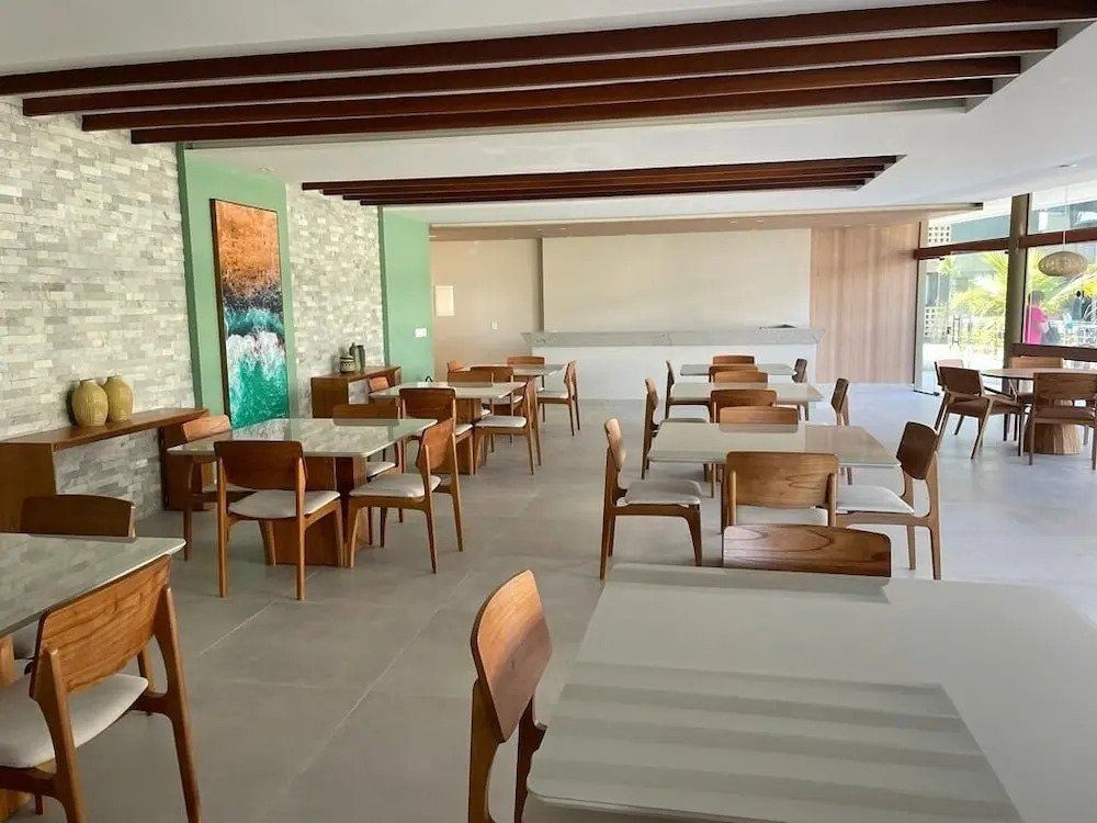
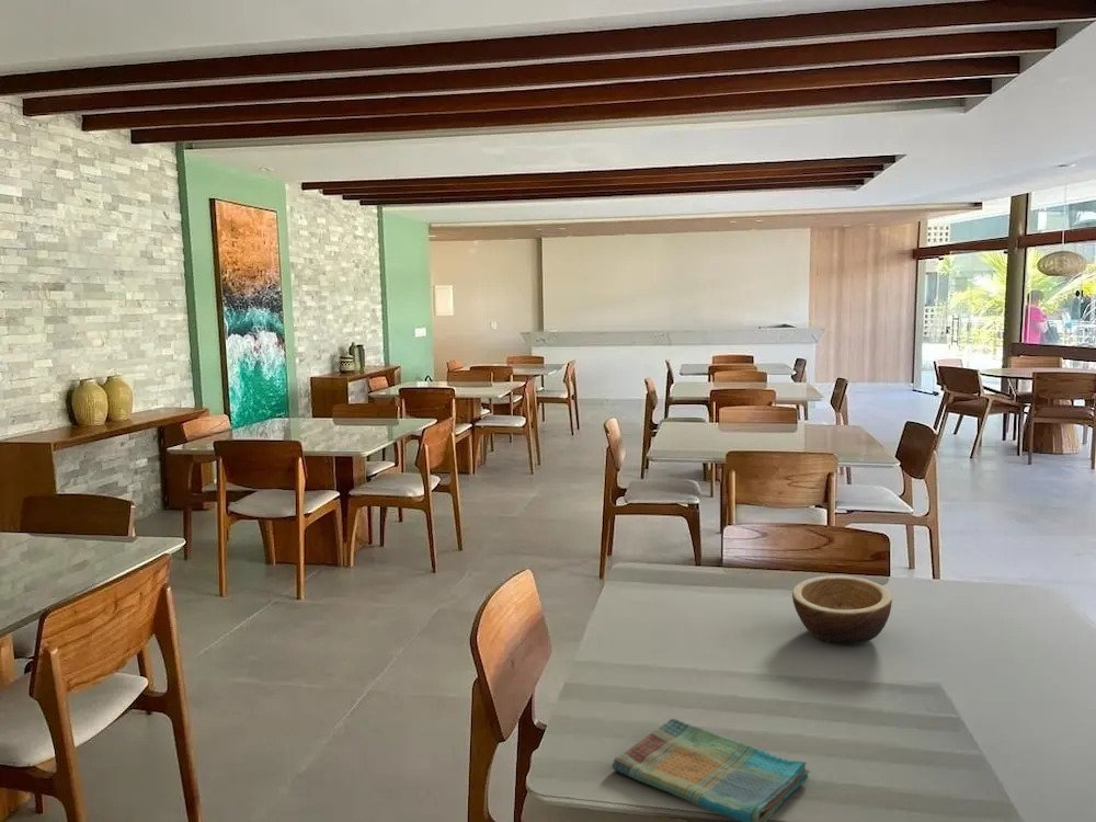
+ dish towel (709, 766)
+ bowl (841, 610)
